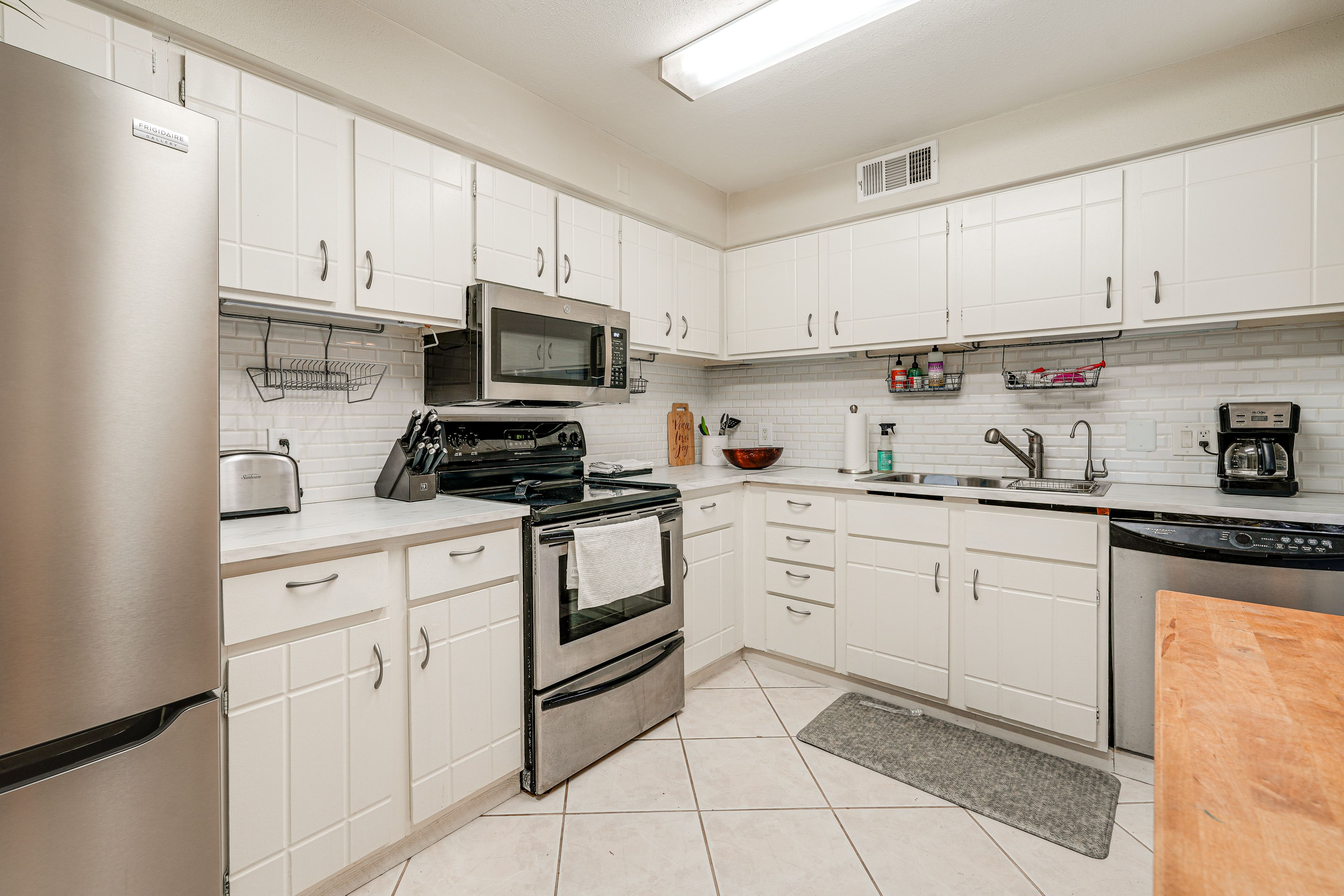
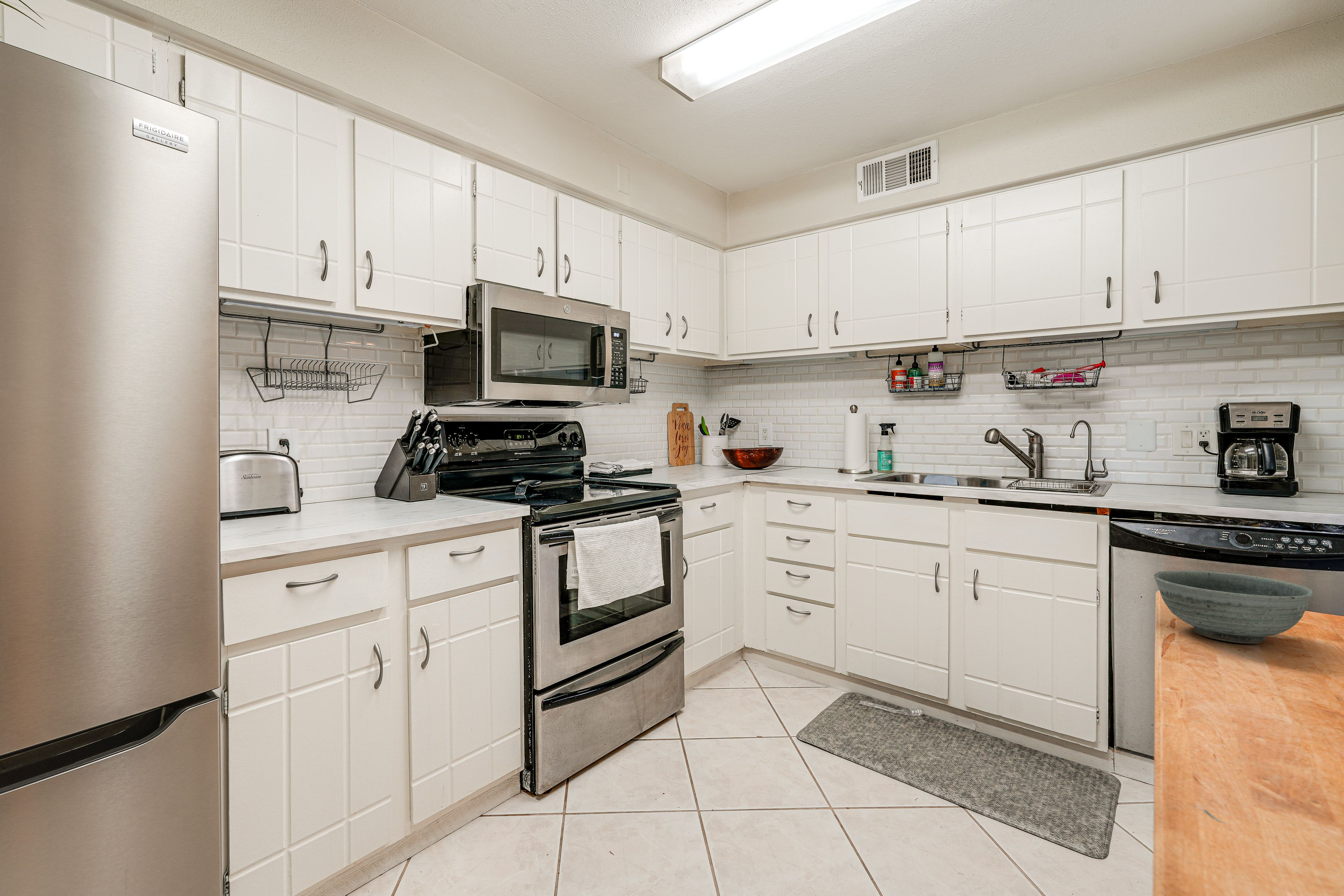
+ bowl (1228, 609)
